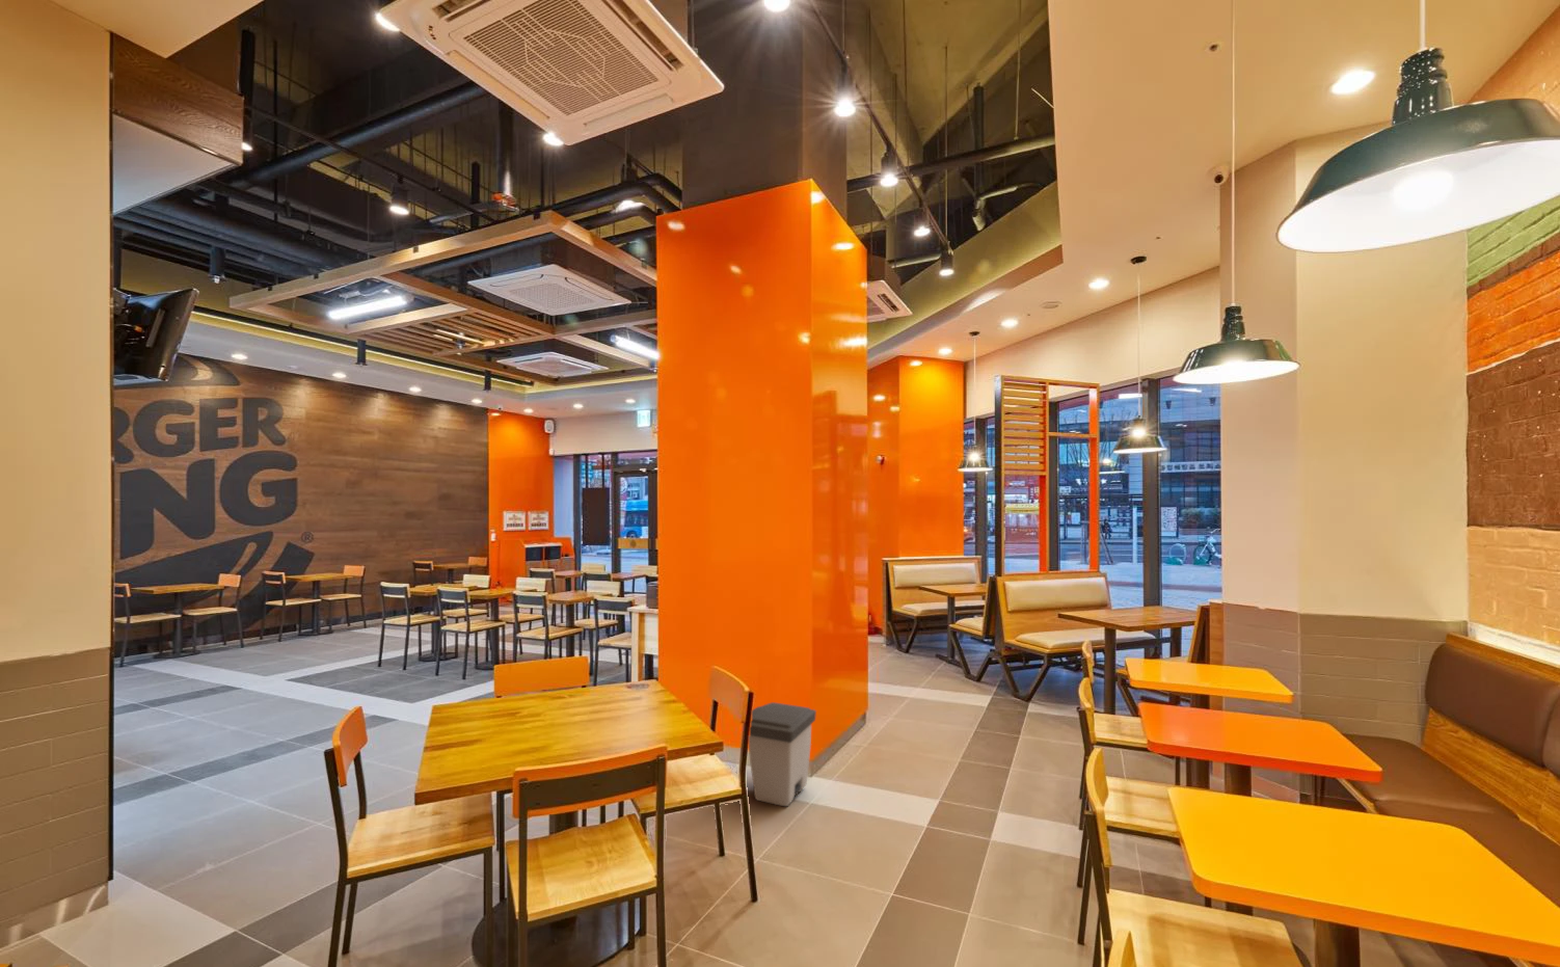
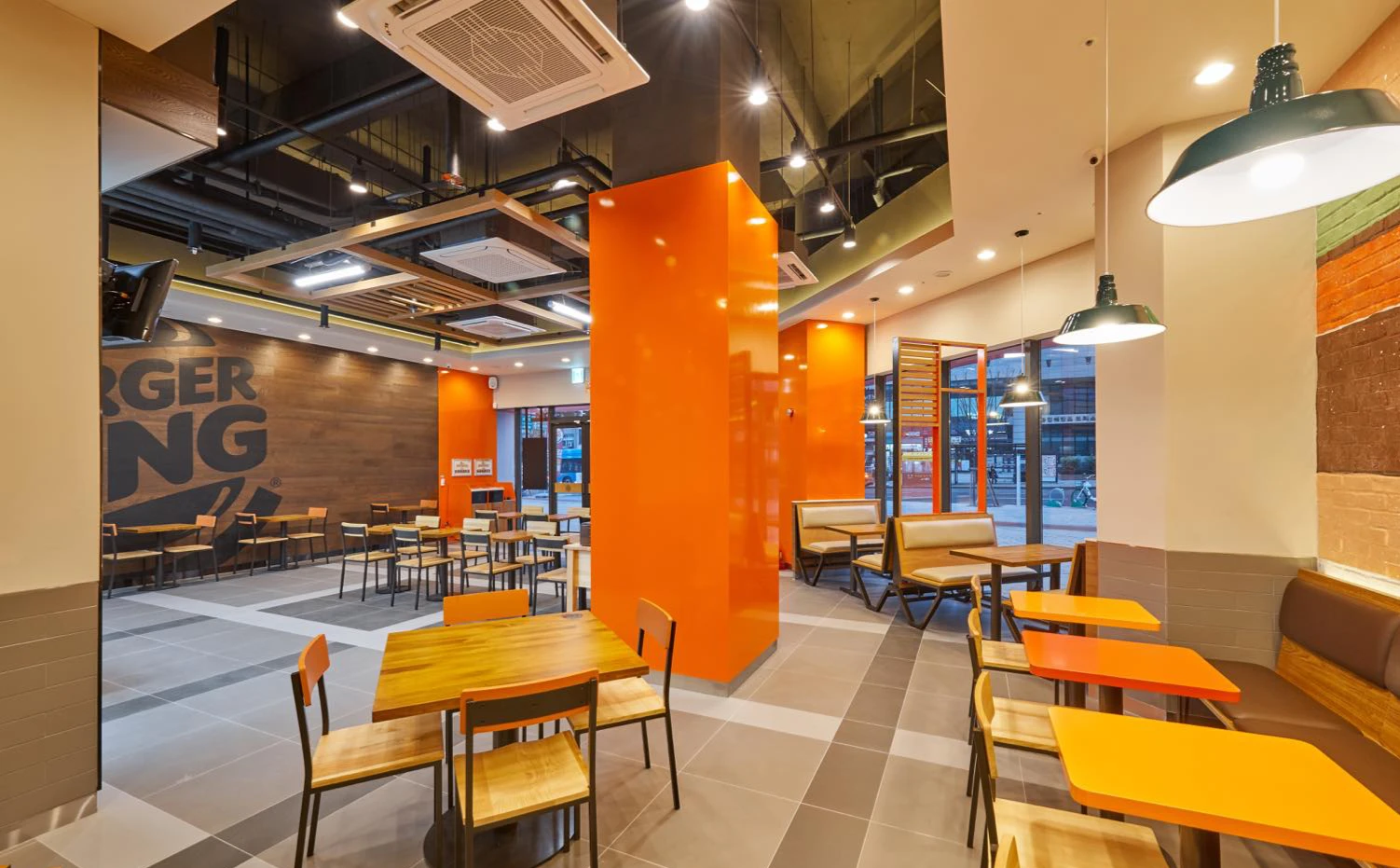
- trash can (779, 752)
